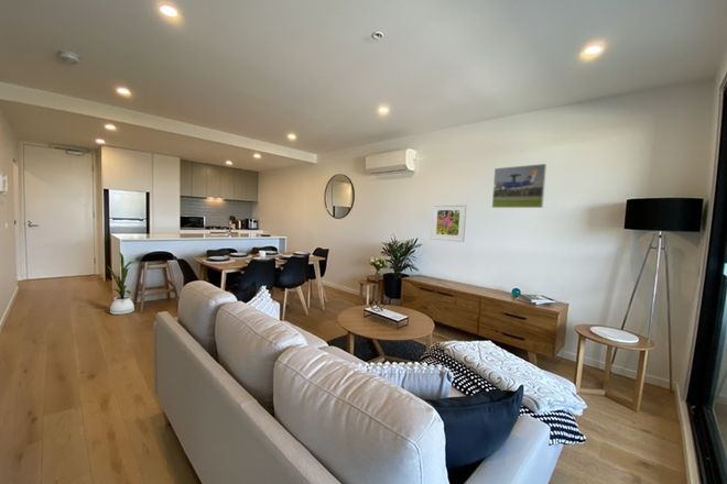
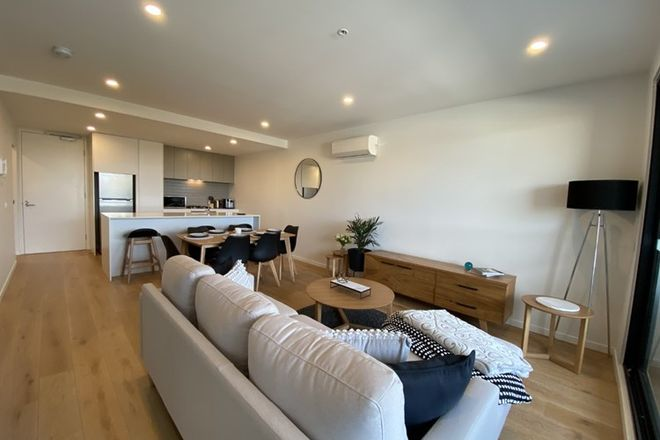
- house plant (122, 282)
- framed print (447, 222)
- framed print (517, 187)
